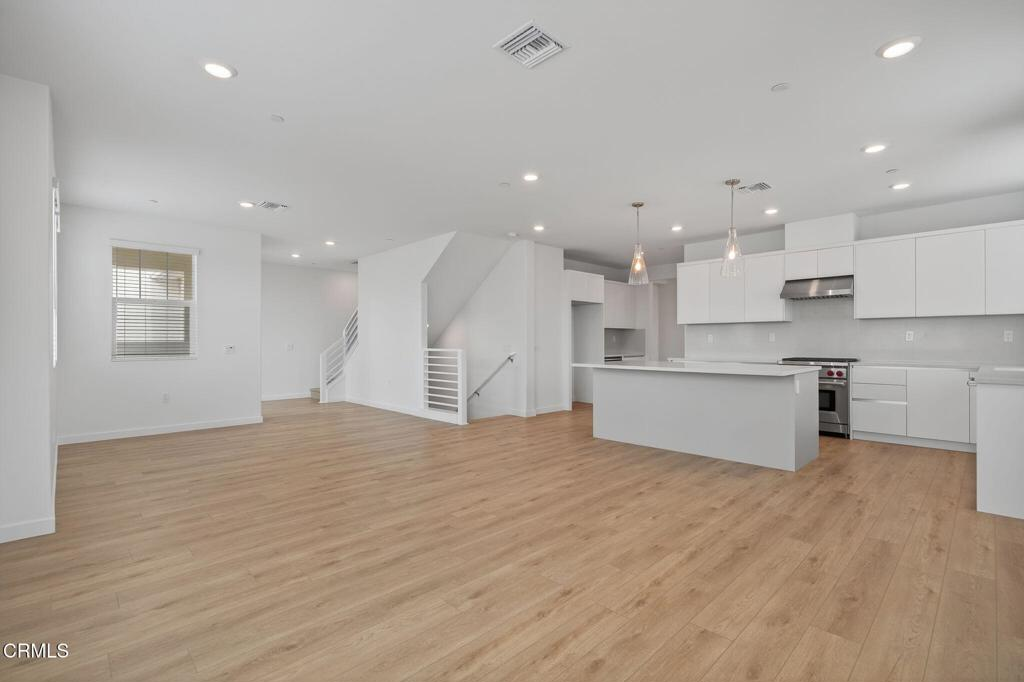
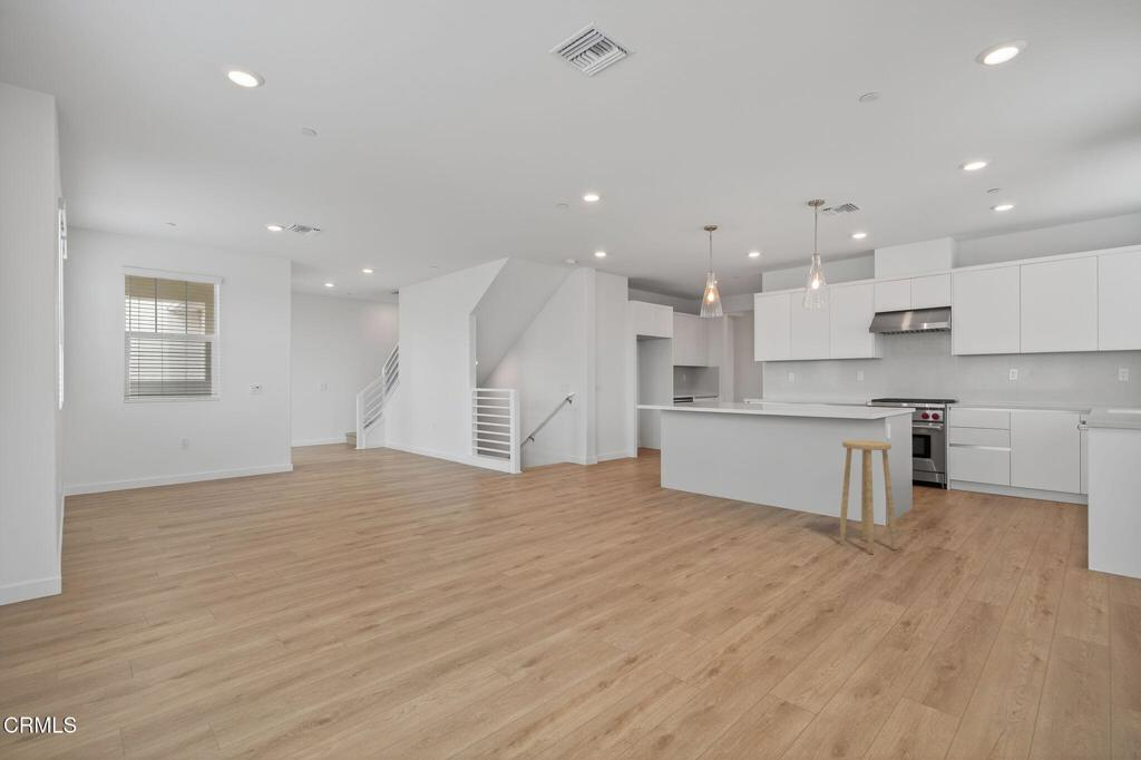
+ stool (867, 494)
